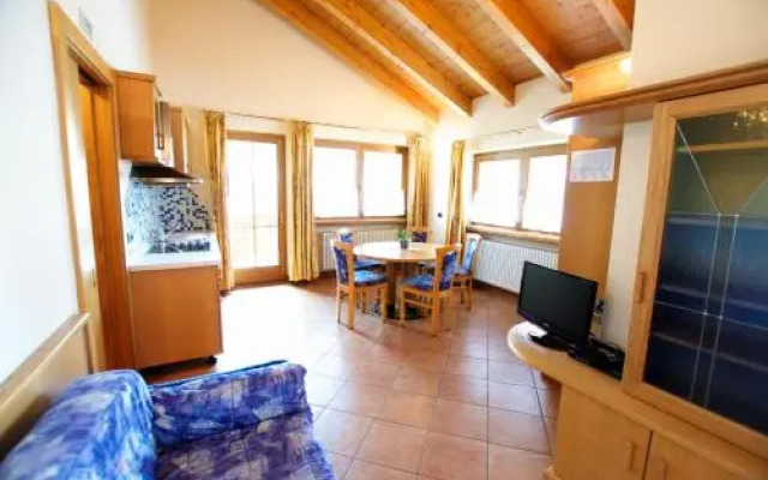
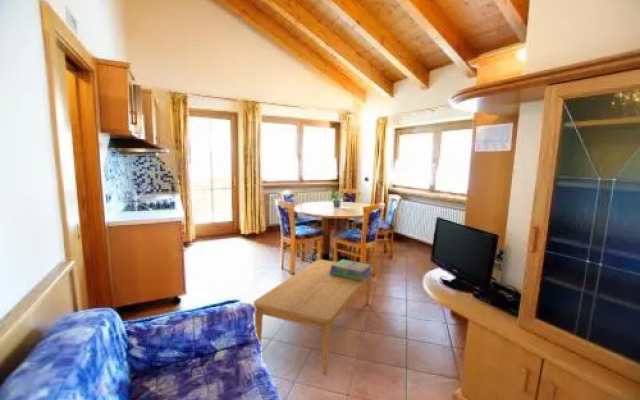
+ coffee table (322, 304)
+ stack of books (351, 269)
